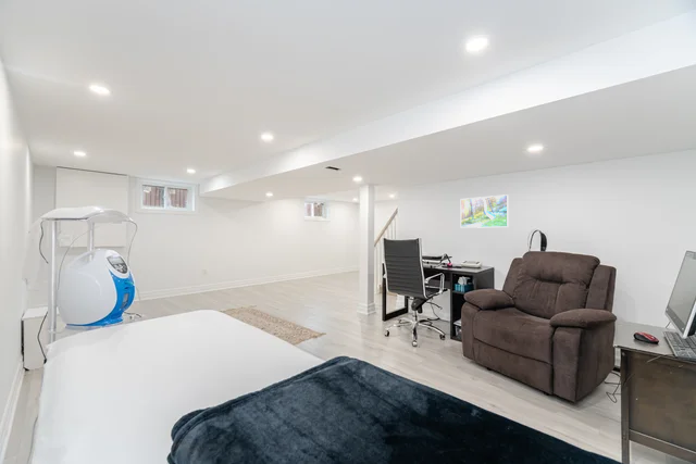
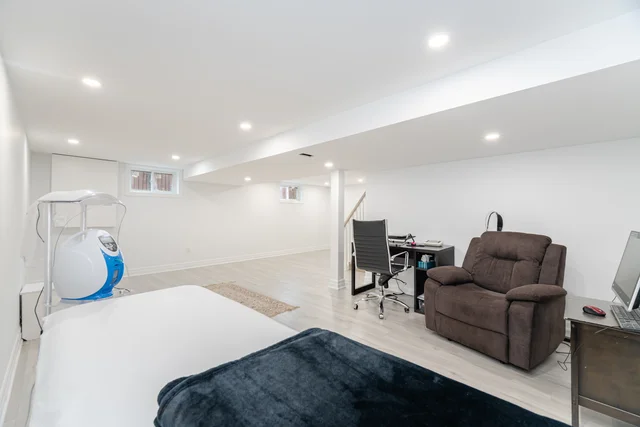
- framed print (483, 212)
